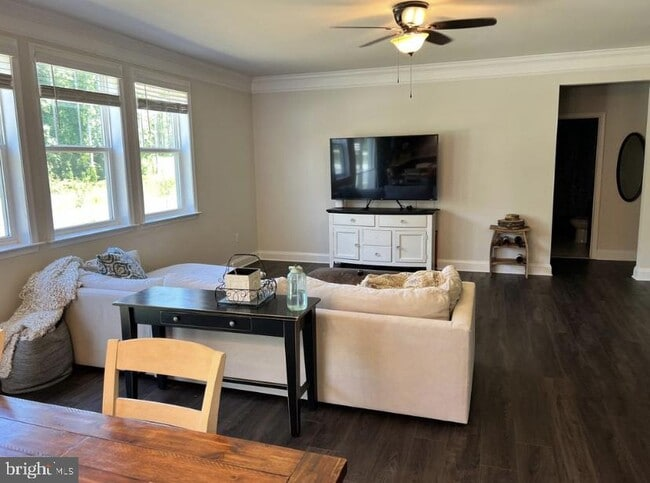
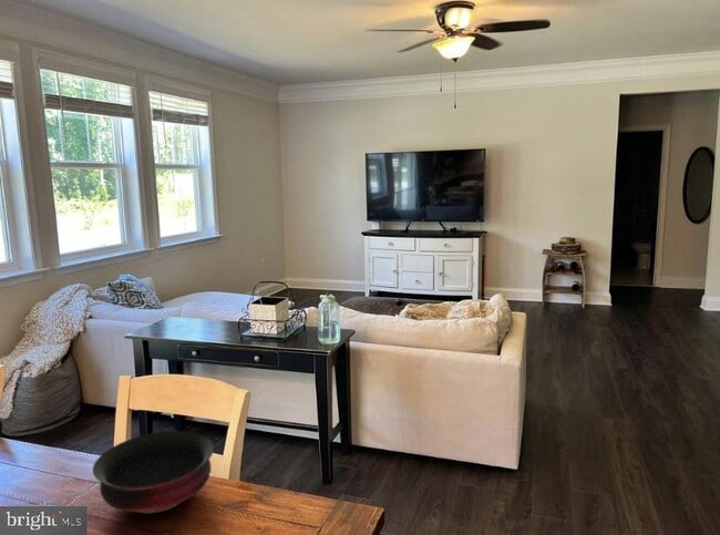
+ bowl (156, 476)
